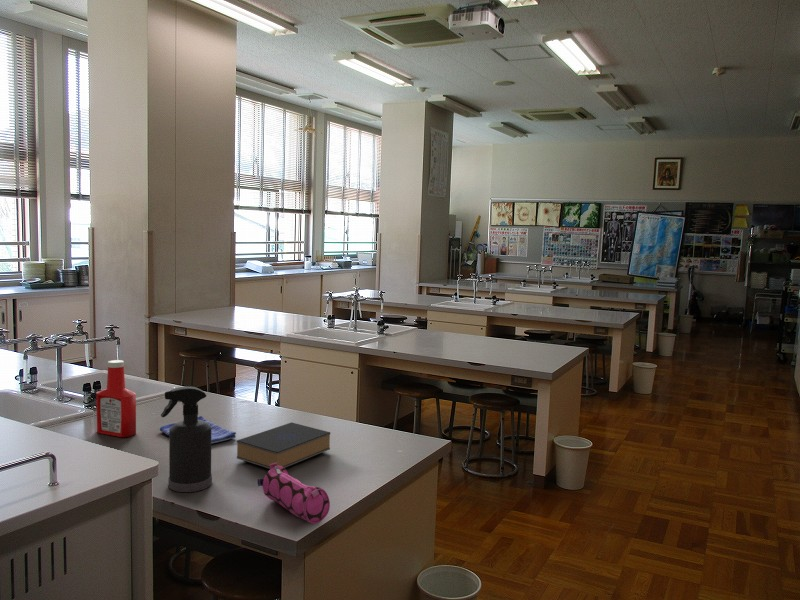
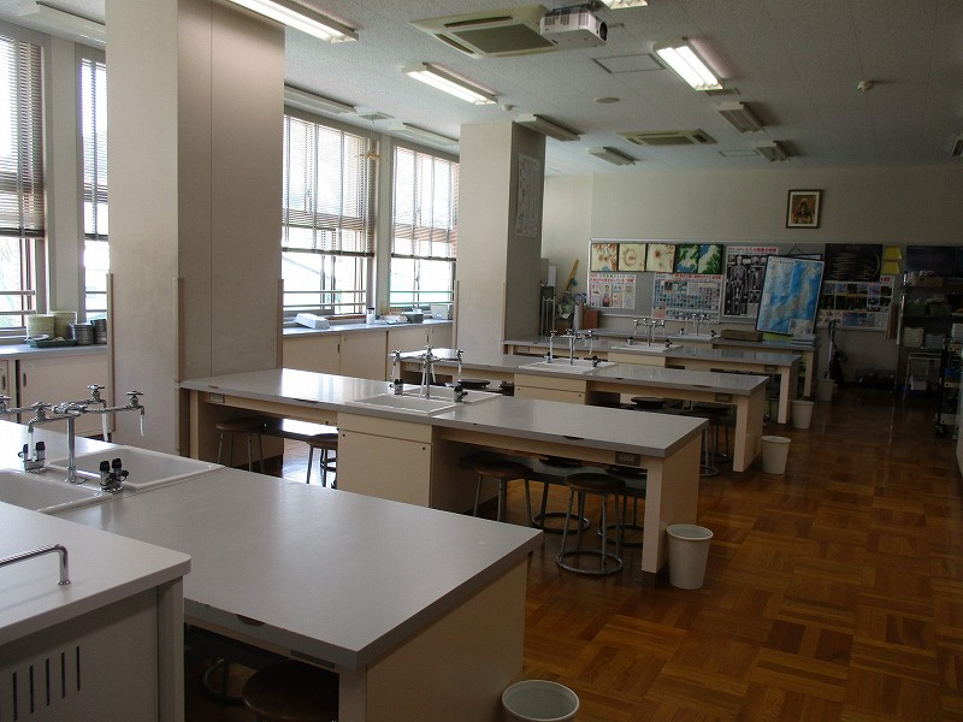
- pencil case (294, 491)
- book (284, 446)
- dish towel (198, 419)
- spray bottle (189, 436)
- soap bottle (116, 397)
